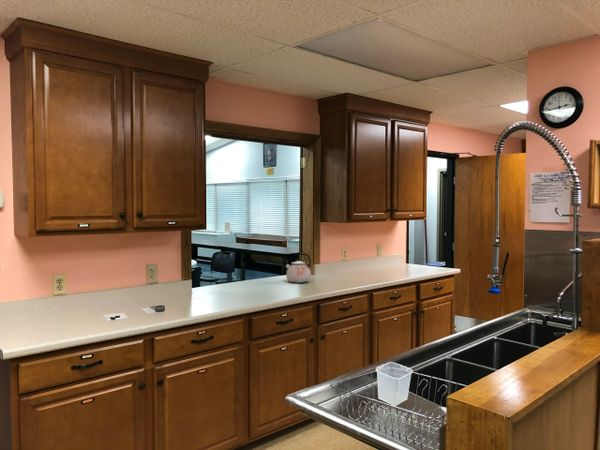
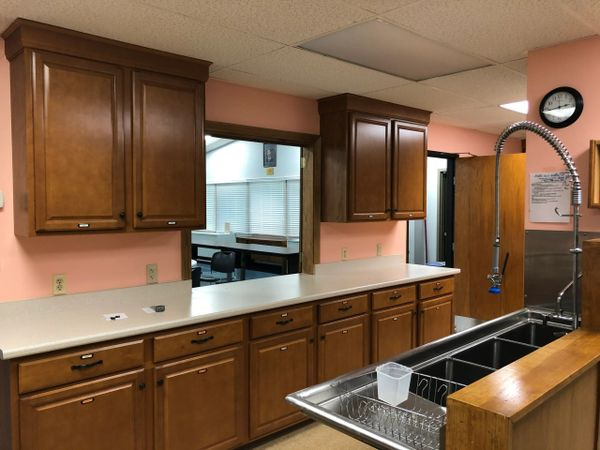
- kettle (298, 267)
